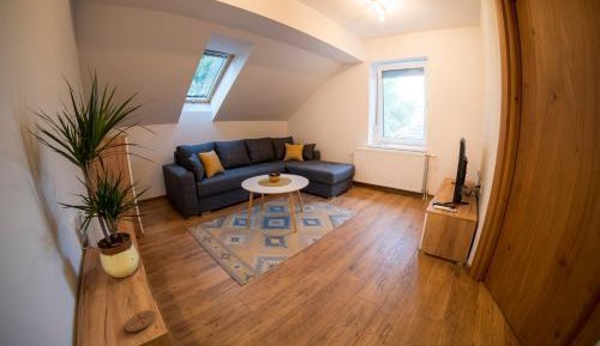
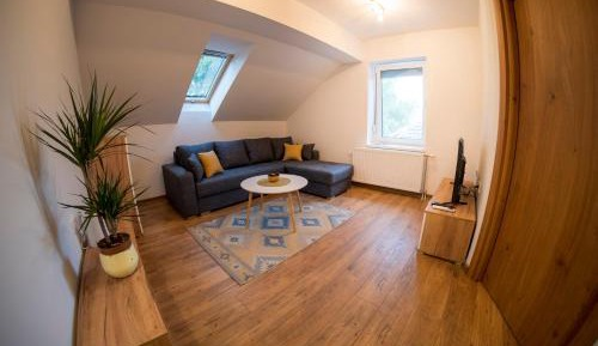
- coaster (140, 320)
